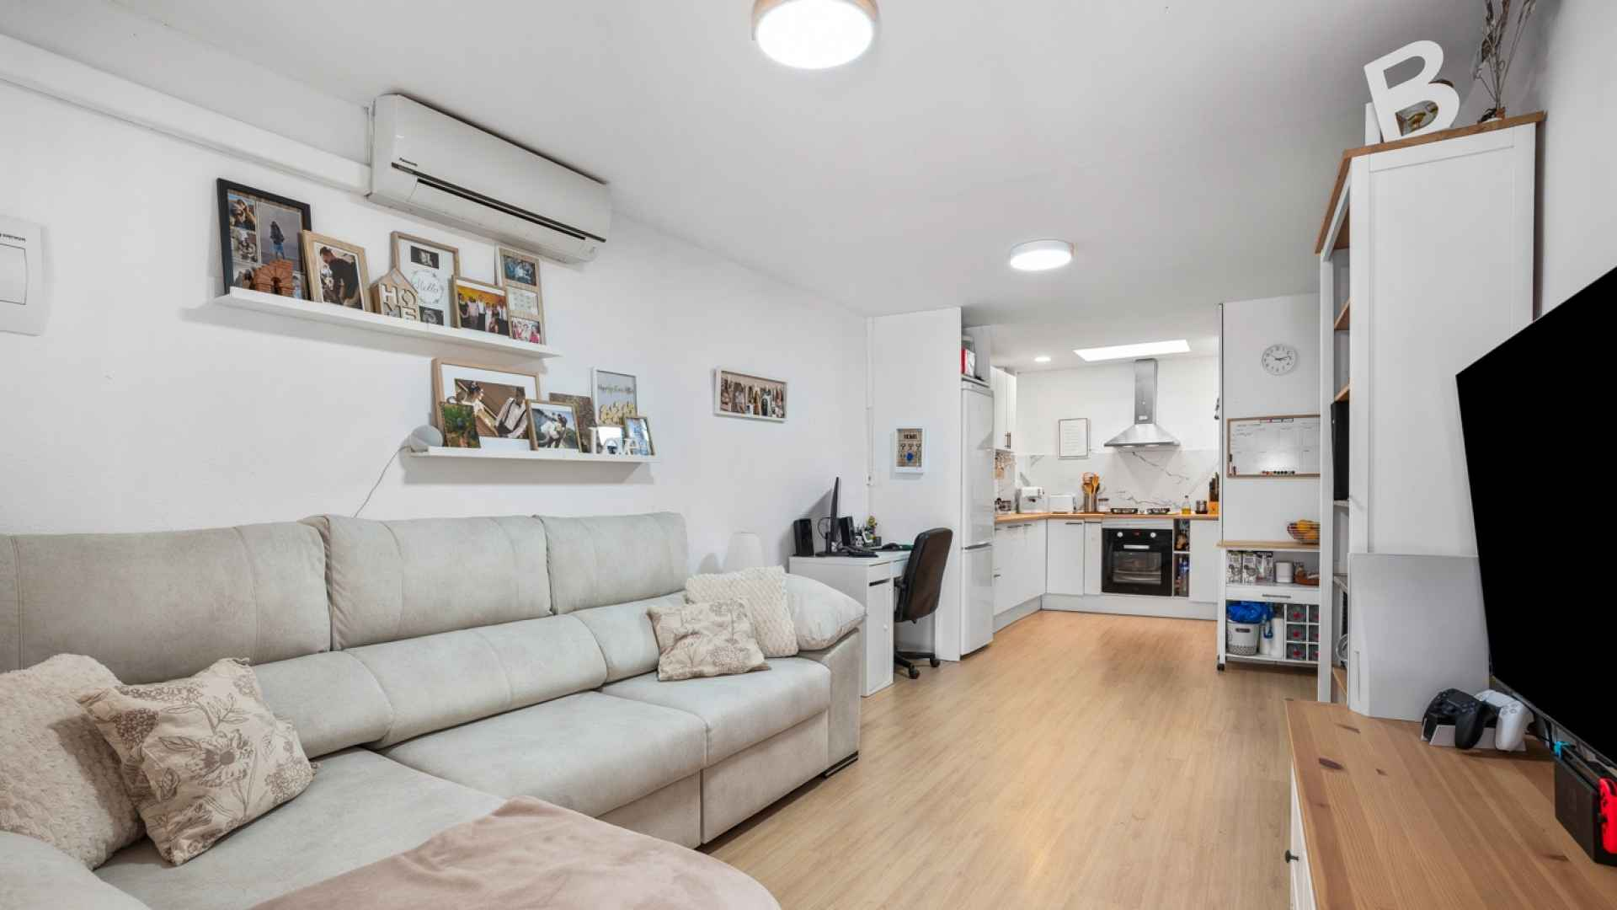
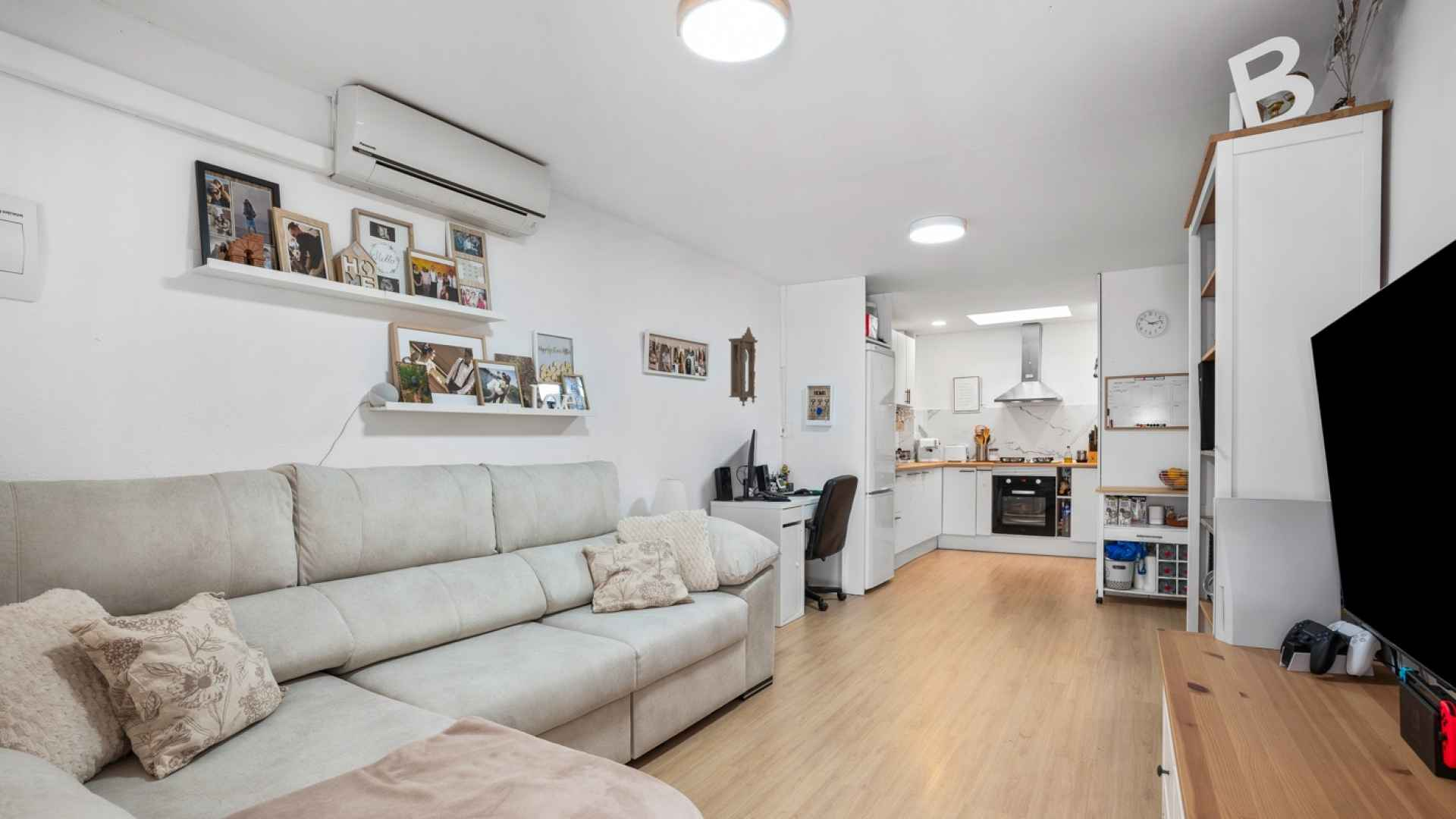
+ pendulum clock (743, 367)
